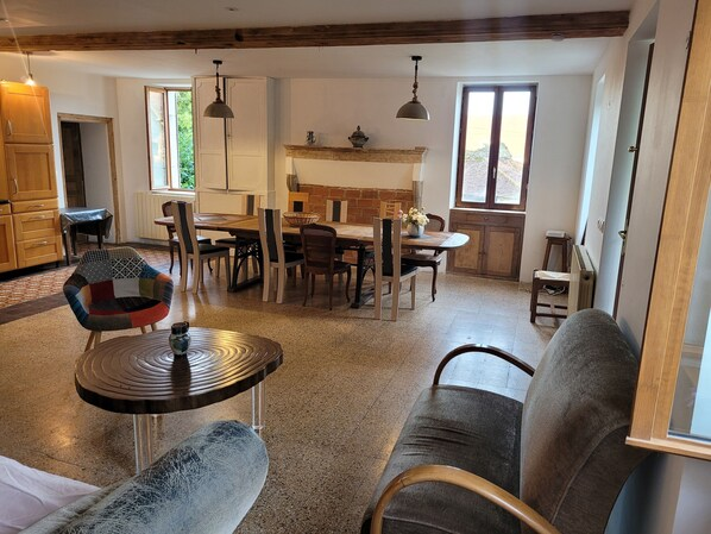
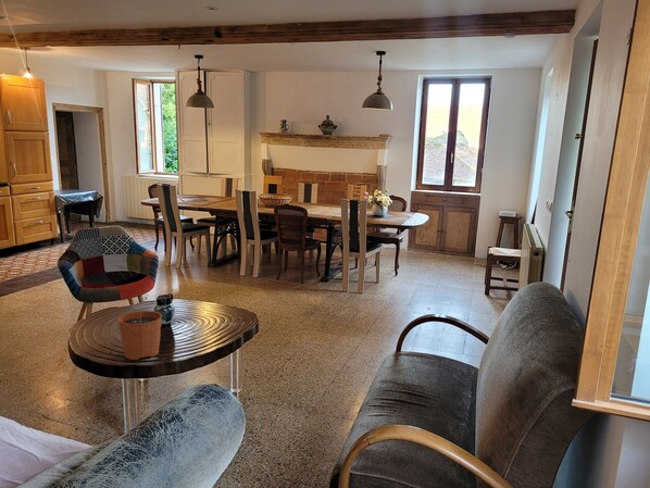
+ plant pot (140, 326)
